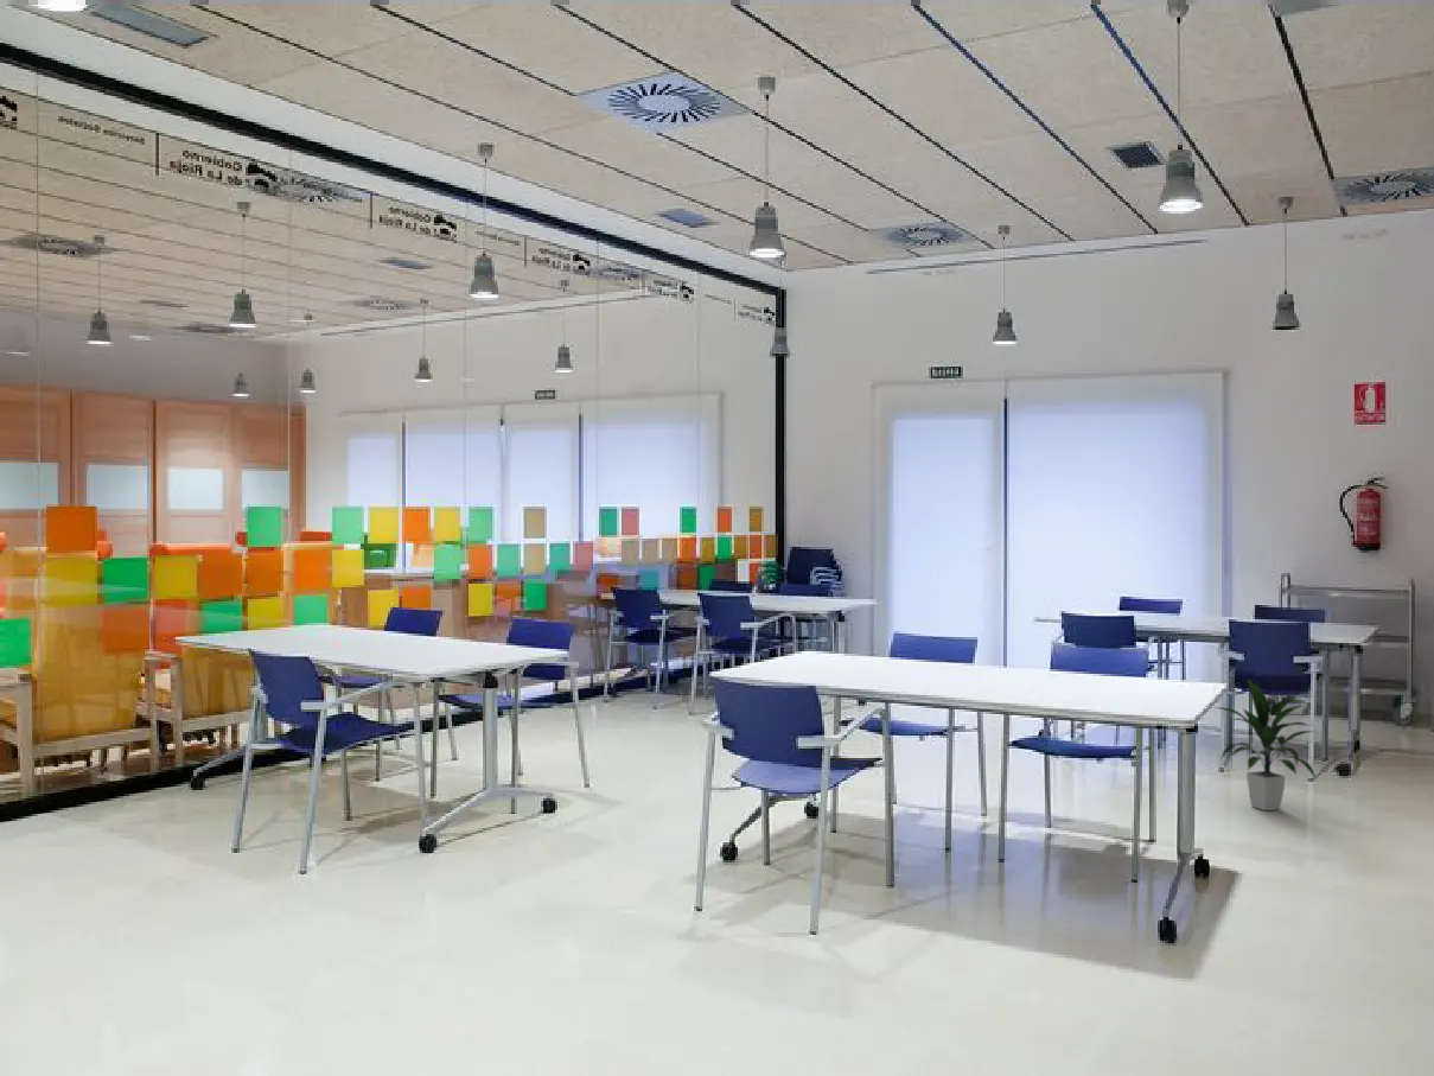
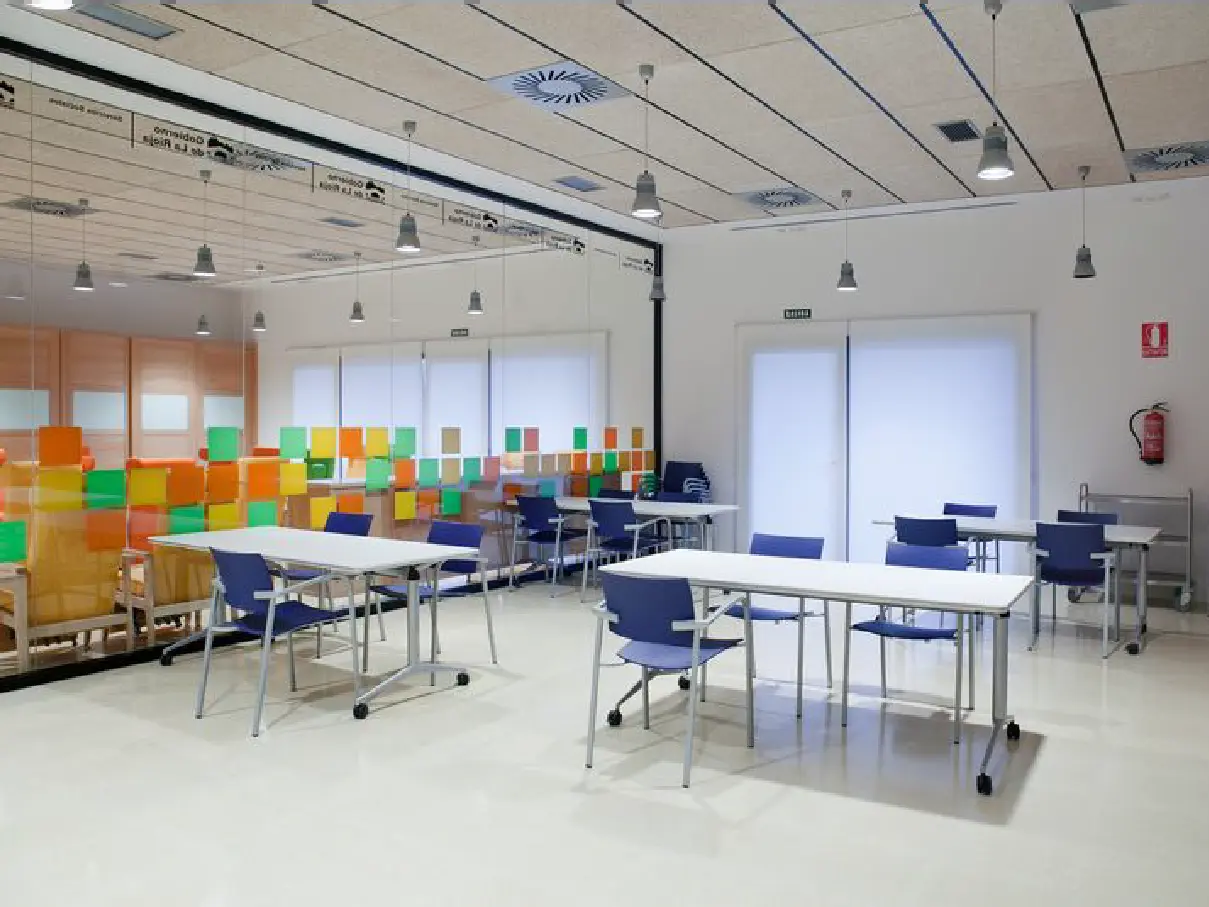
- indoor plant (1270, 744)
